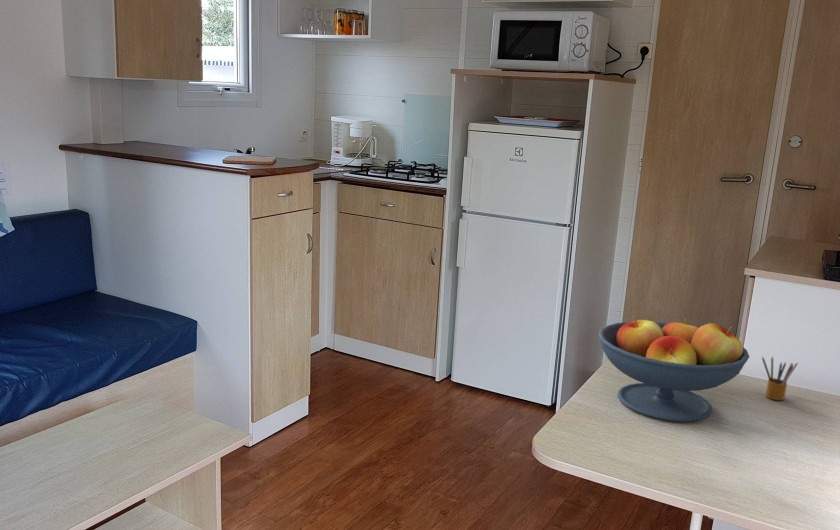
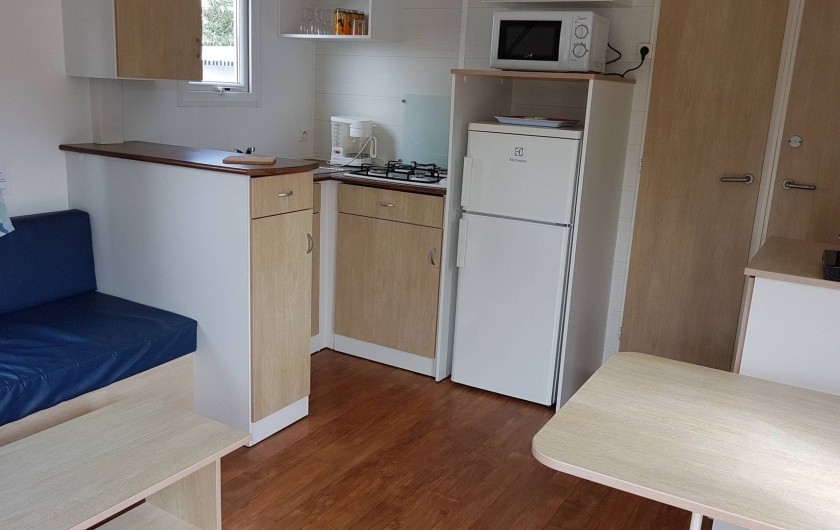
- fruit bowl (669, 361)
- pencil box (777, 378)
